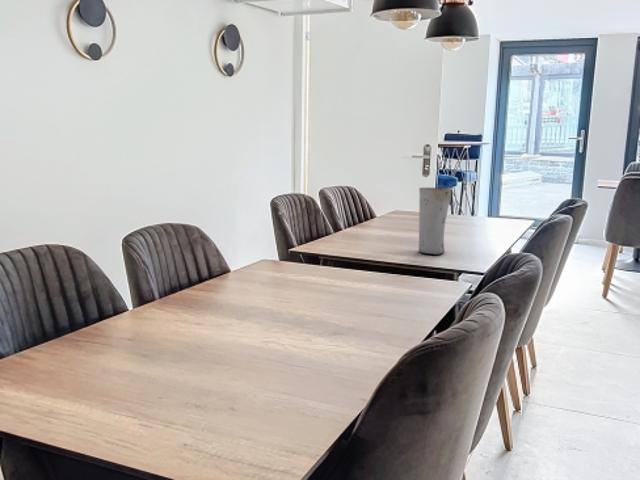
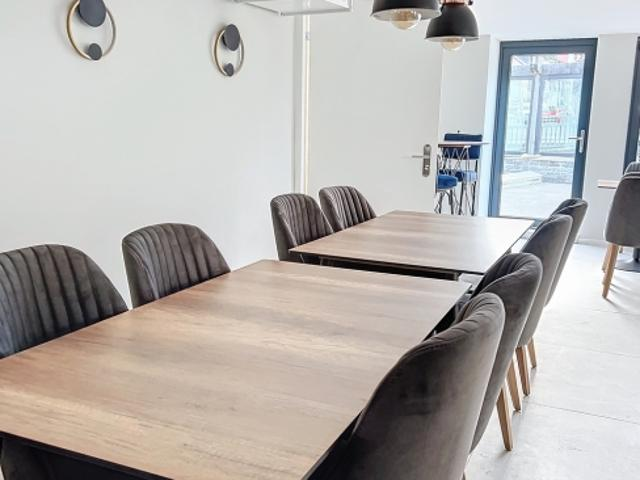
- vase (433, 220)
